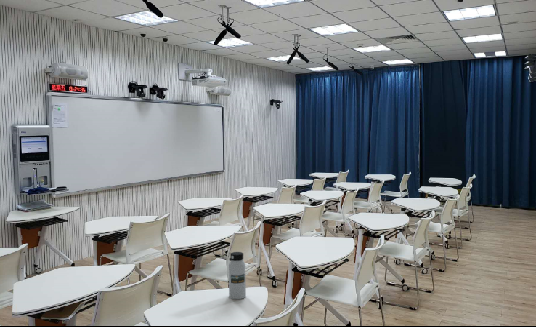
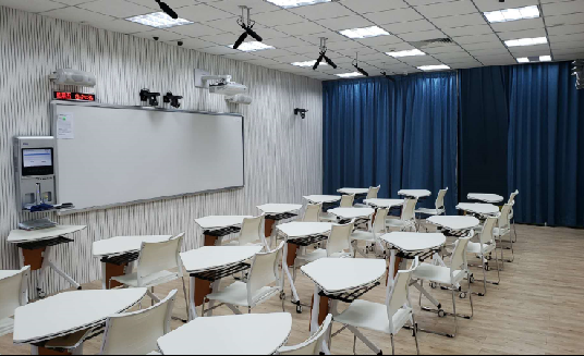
- water bottle (237, 274)
